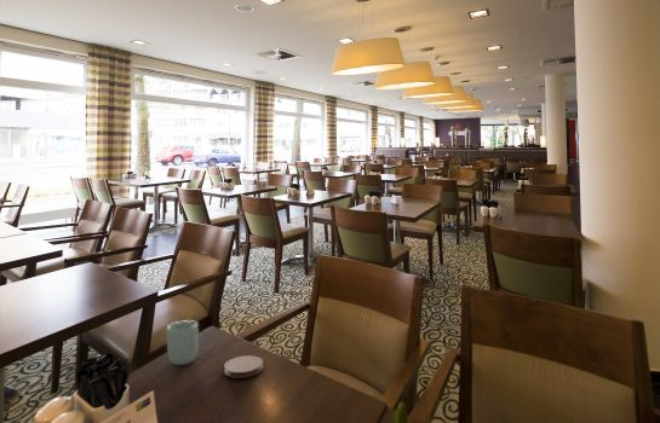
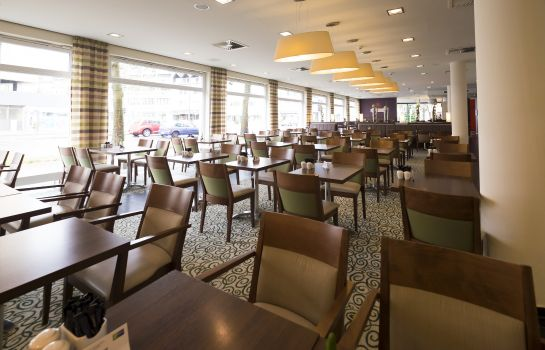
- cup (183, 343)
- coaster (243, 365)
